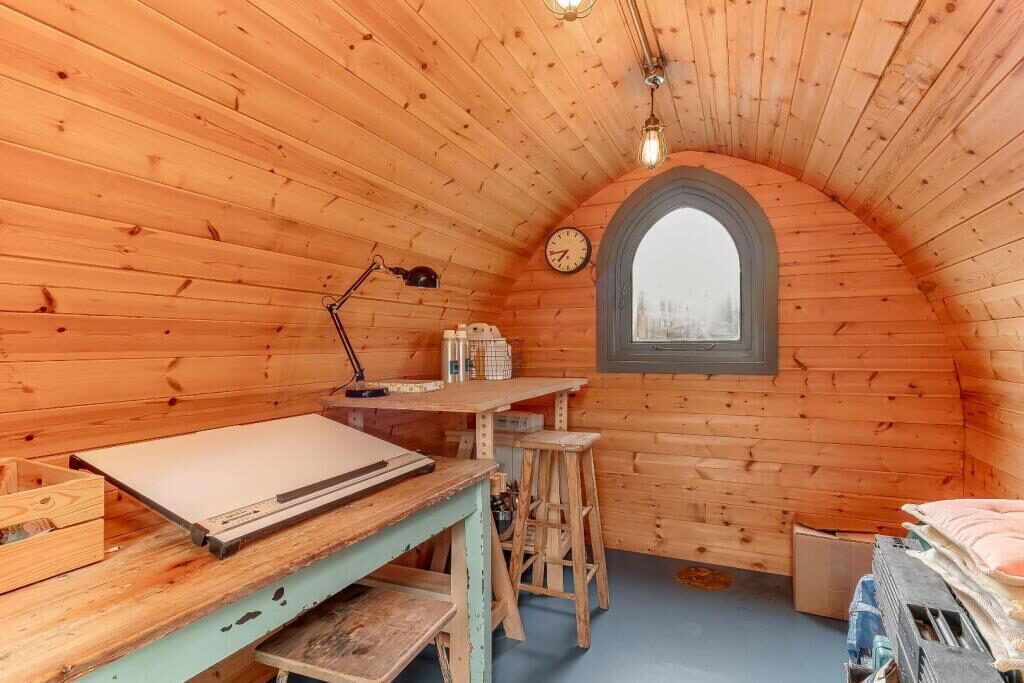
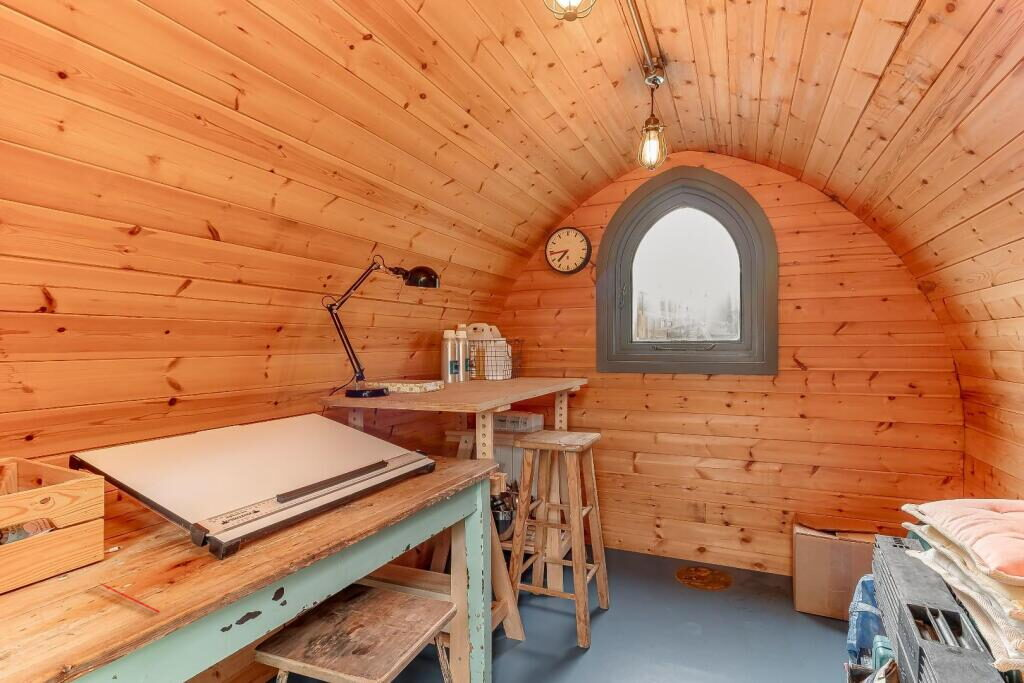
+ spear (127, 596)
